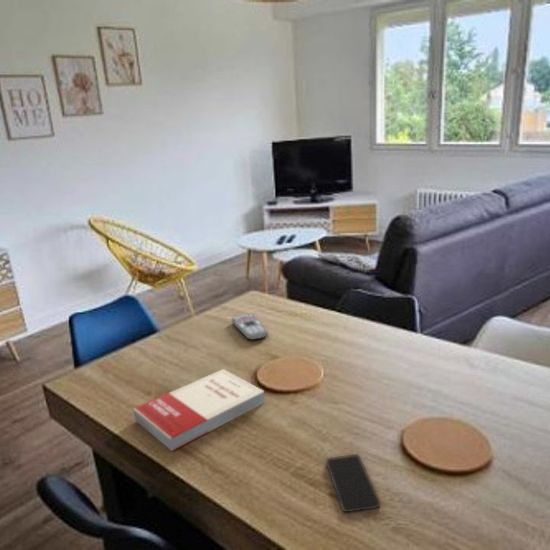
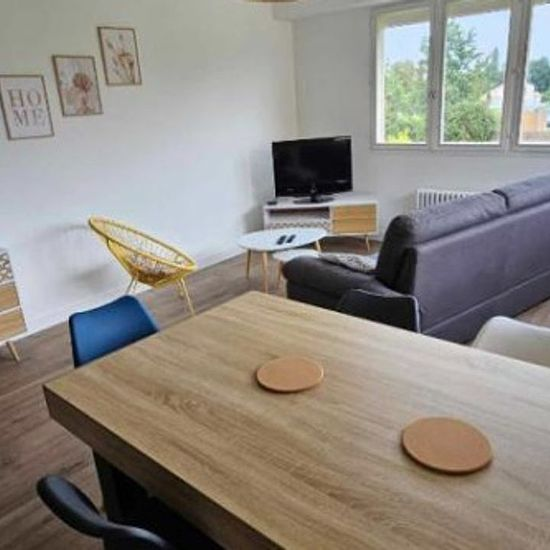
- smartphone (351, 481)
- book (199, 405)
- remote control (250, 326)
